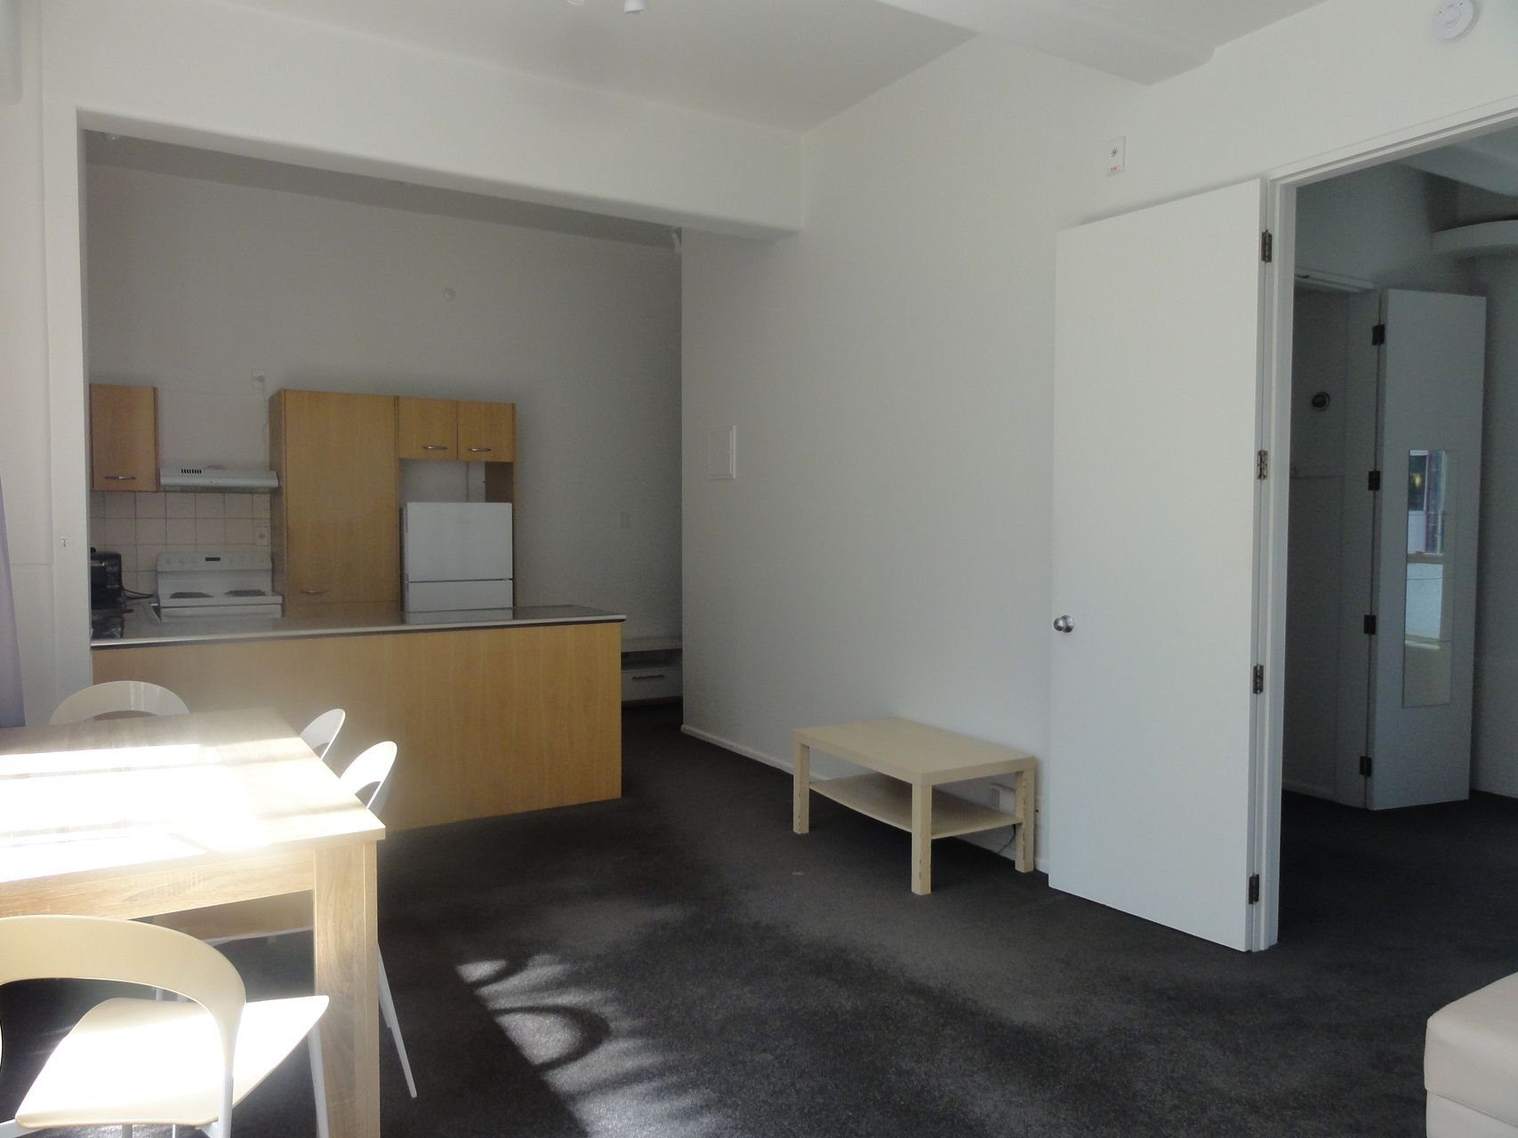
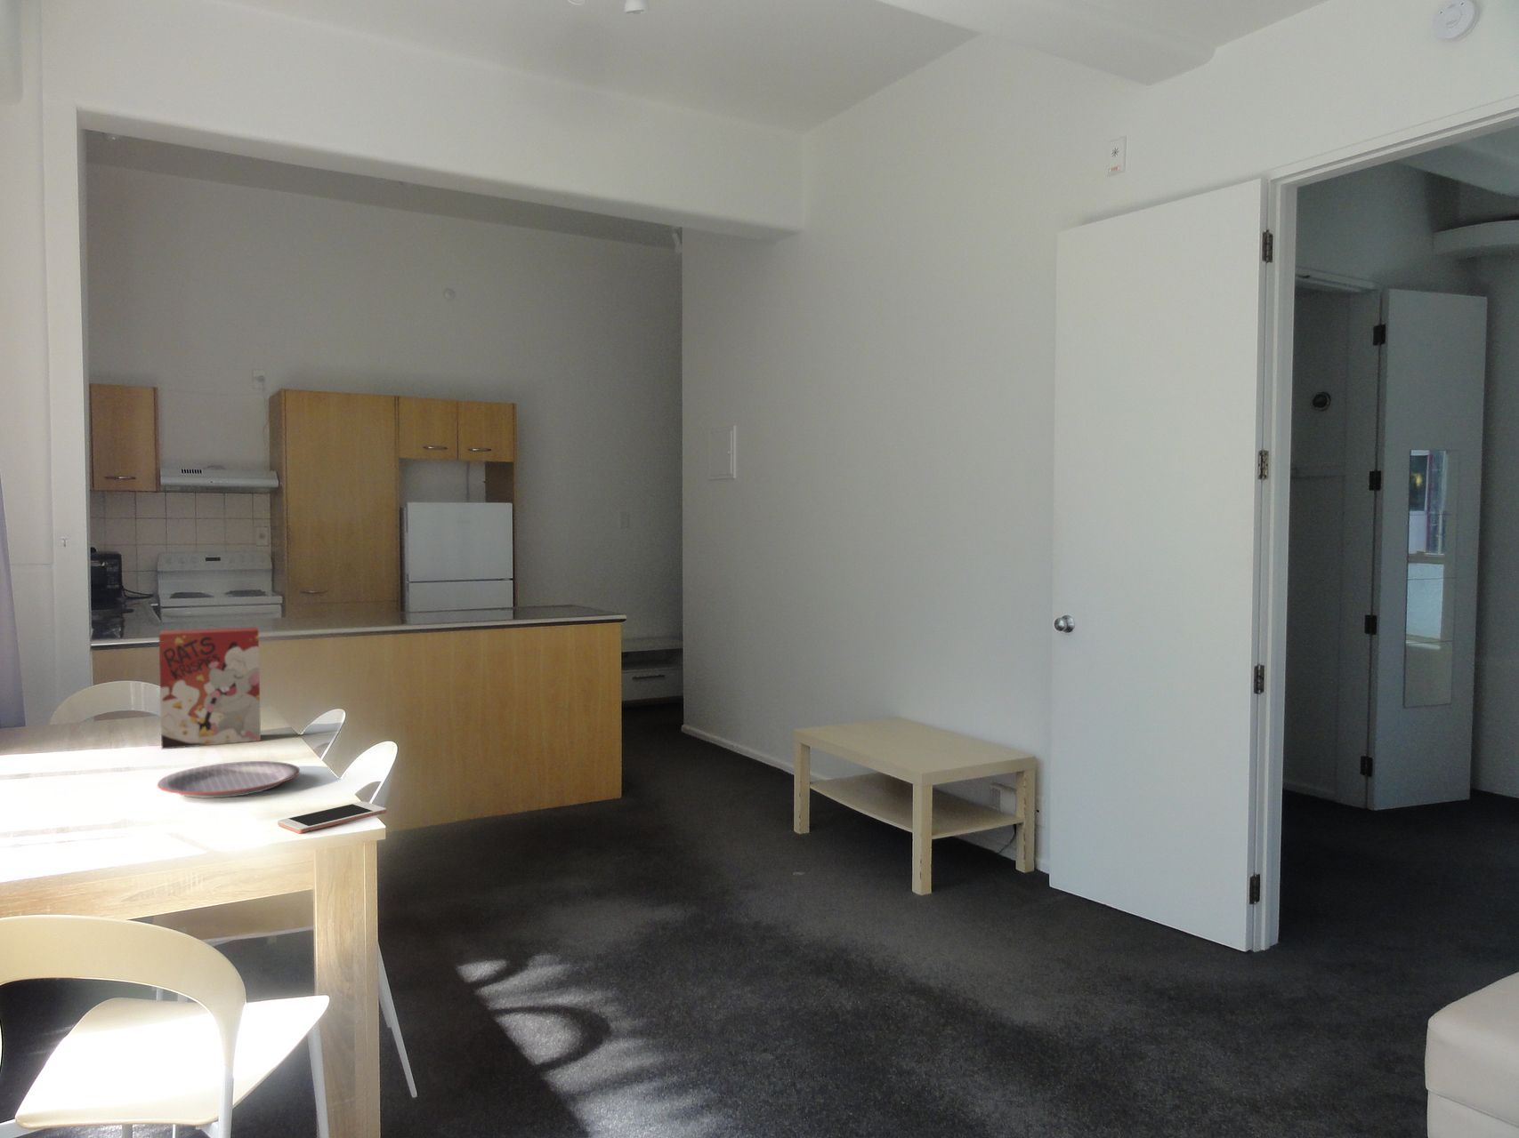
+ cereal box (211, 685)
+ plate (231, 781)
+ cell phone (333, 816)
